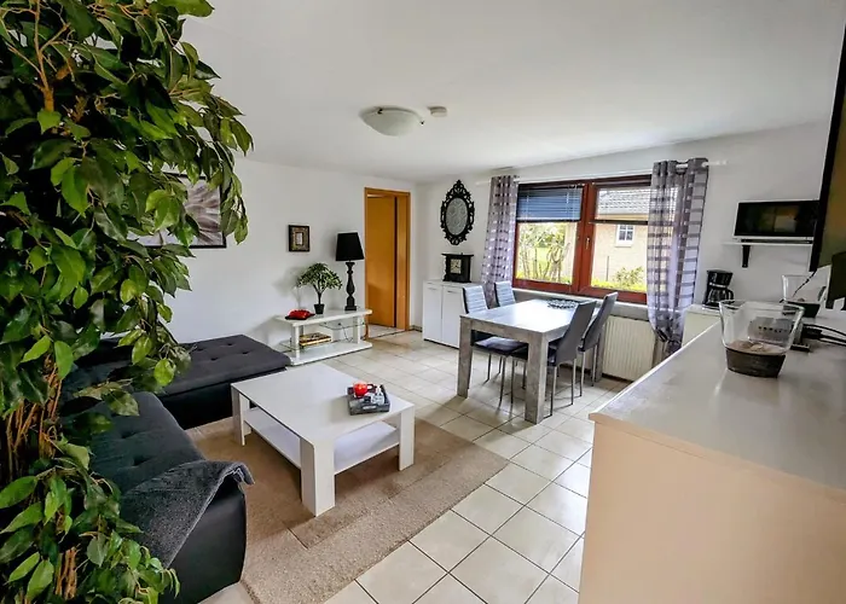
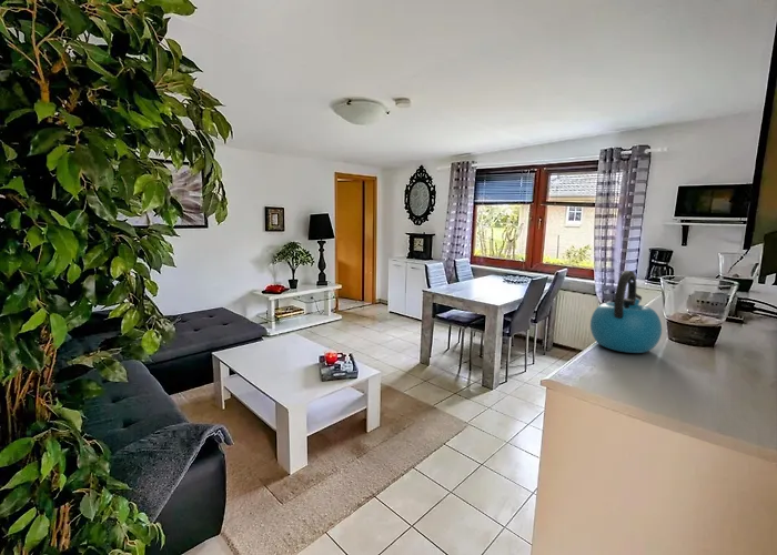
+ kettle (627, 309)
